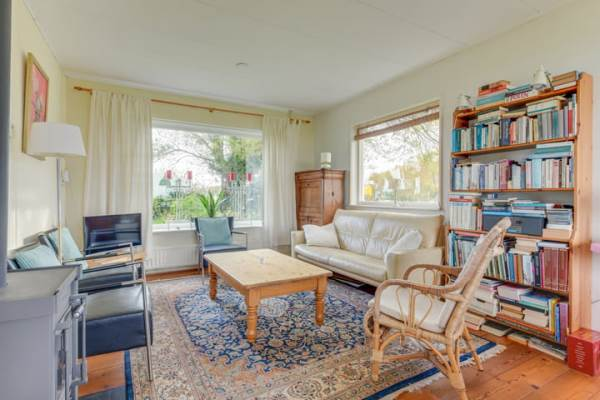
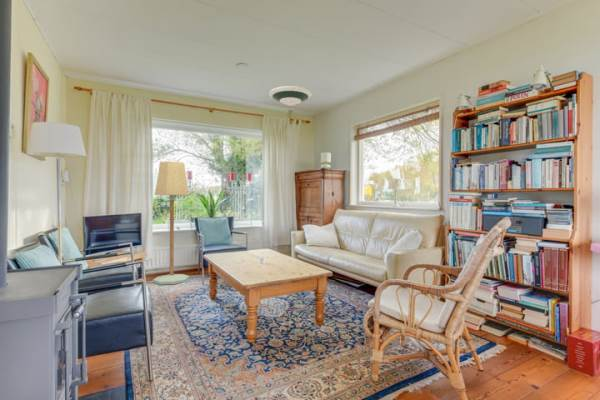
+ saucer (290, 99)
+ floor lamp (171, 221)
